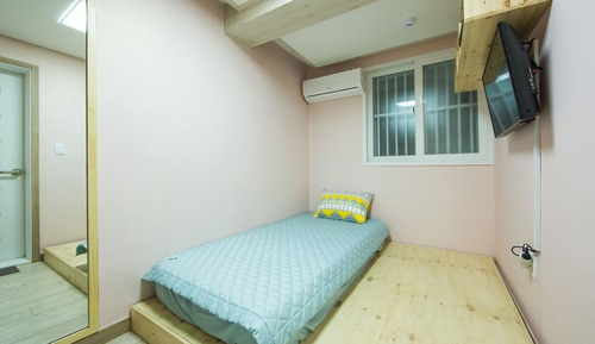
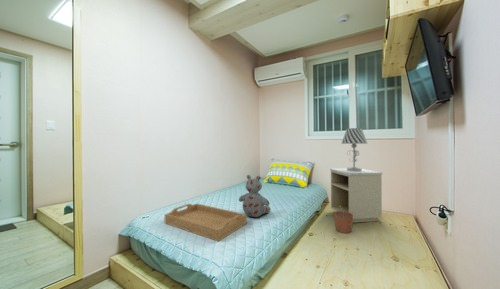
+ table lamp (354, 149)
+ stuffed bear (256, 194)
+ serving tray (205, 217)
+ nightstand (354, 193)
+ plant pot (343, 218)
